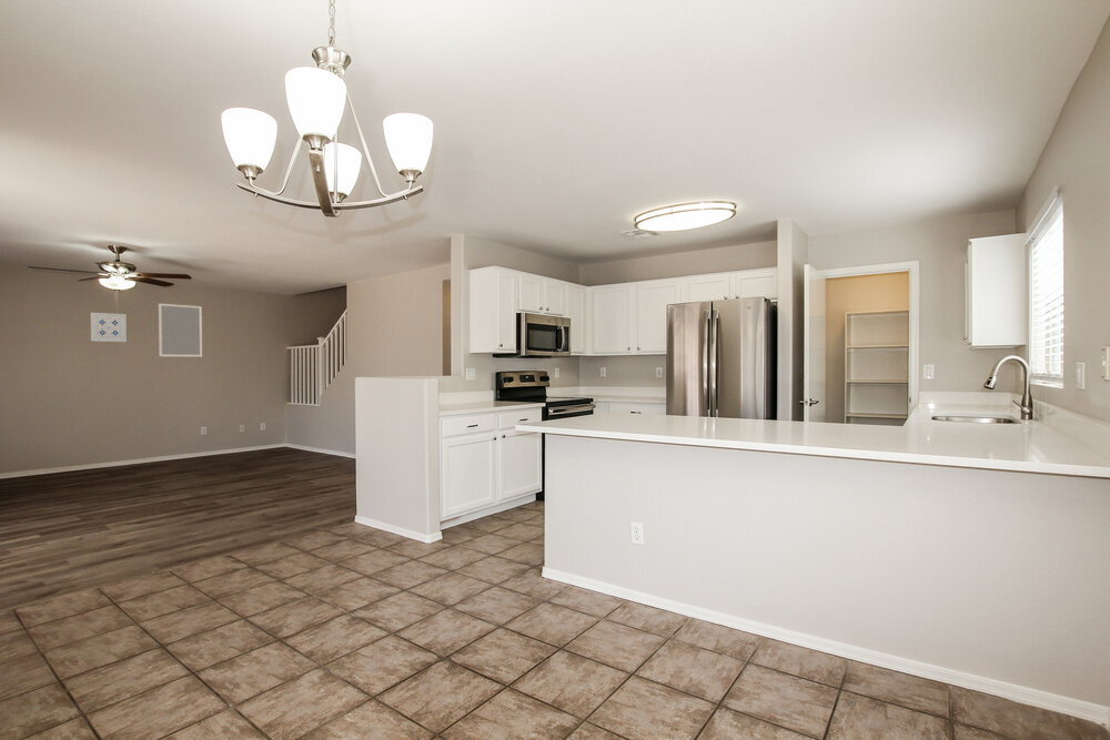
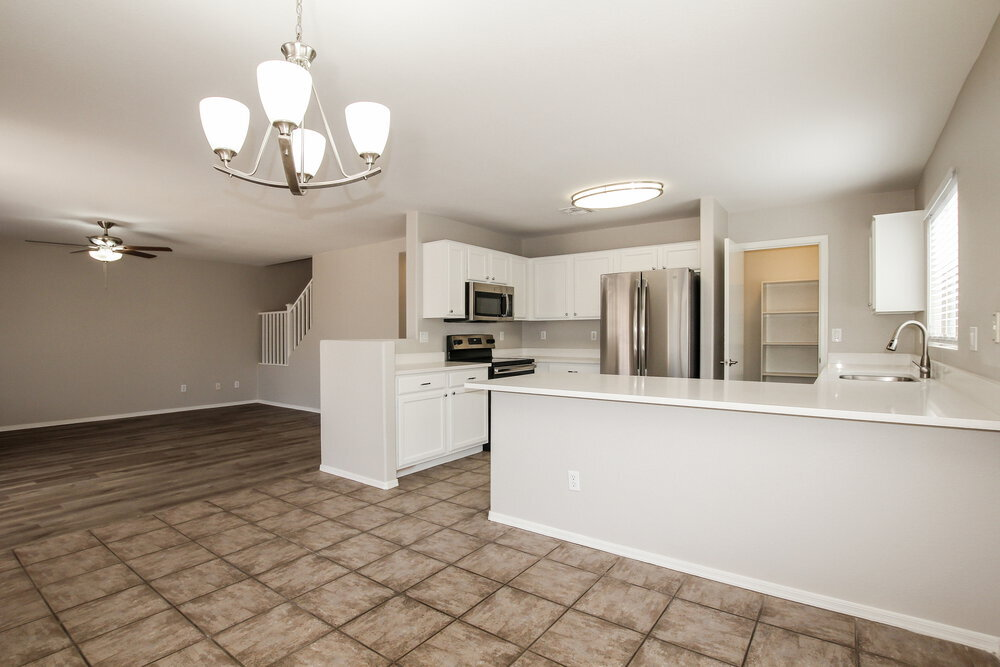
- home mirror (180, 331)
- wall art (108, 327)
